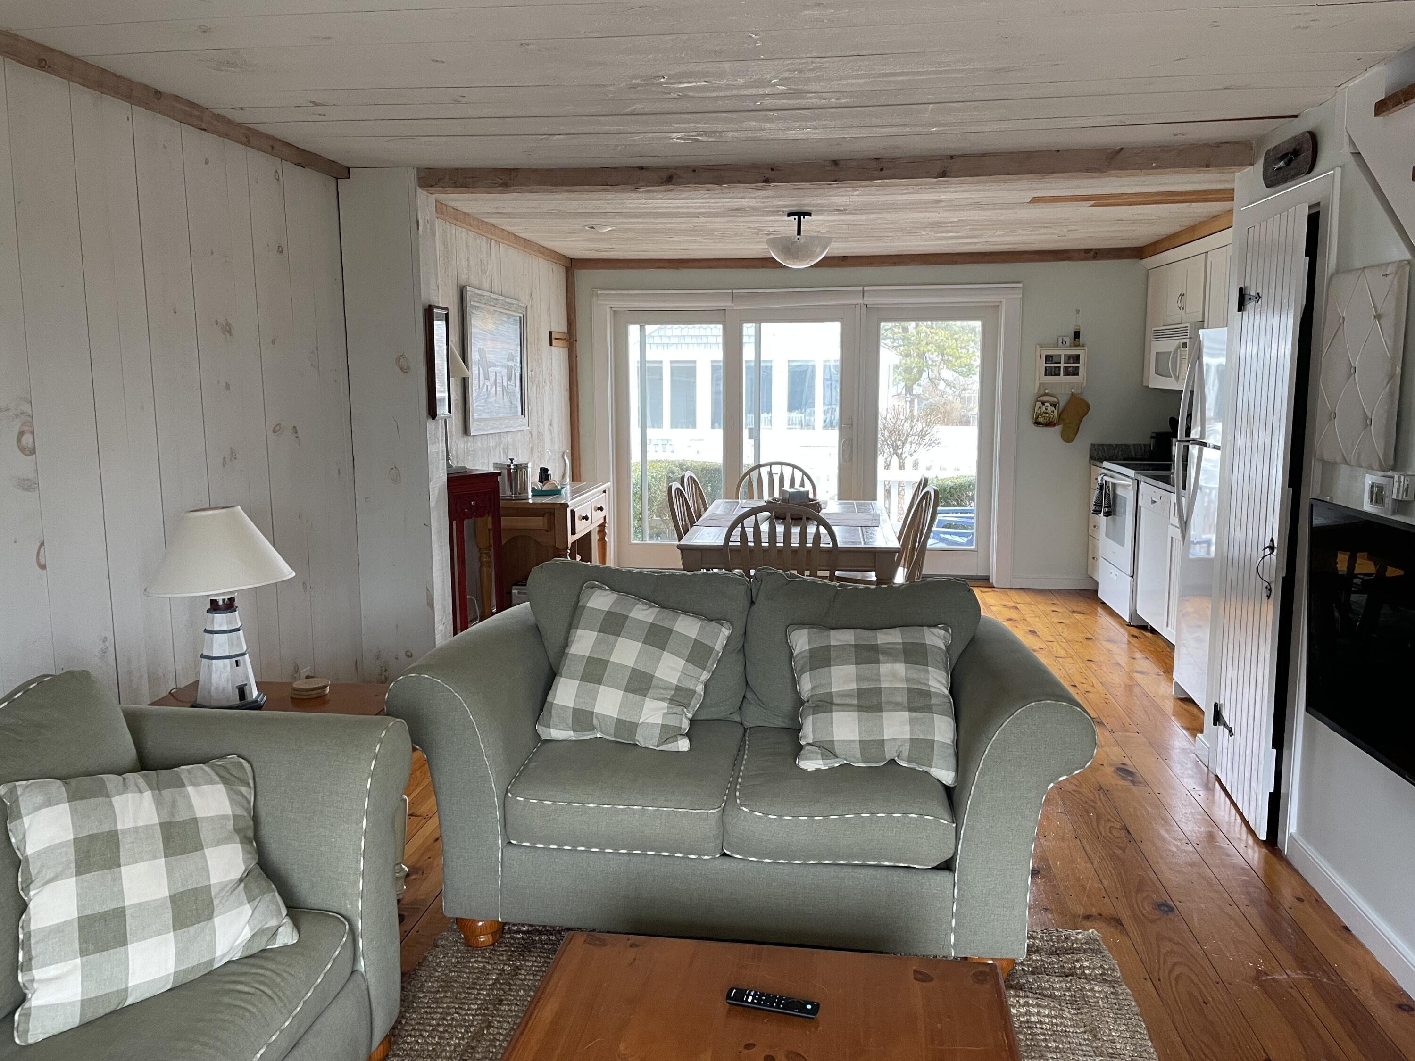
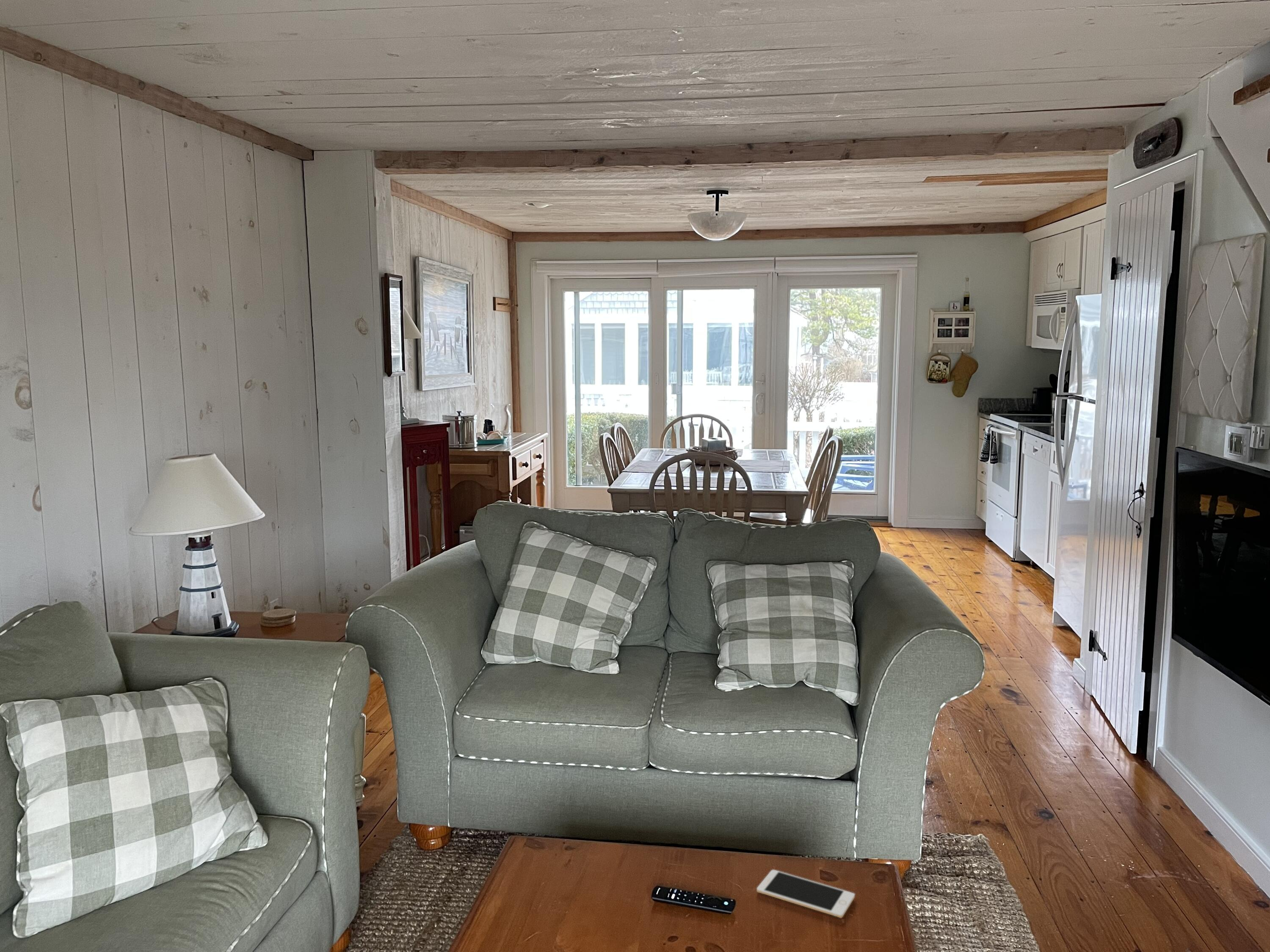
+ cell phone (805, 893)
